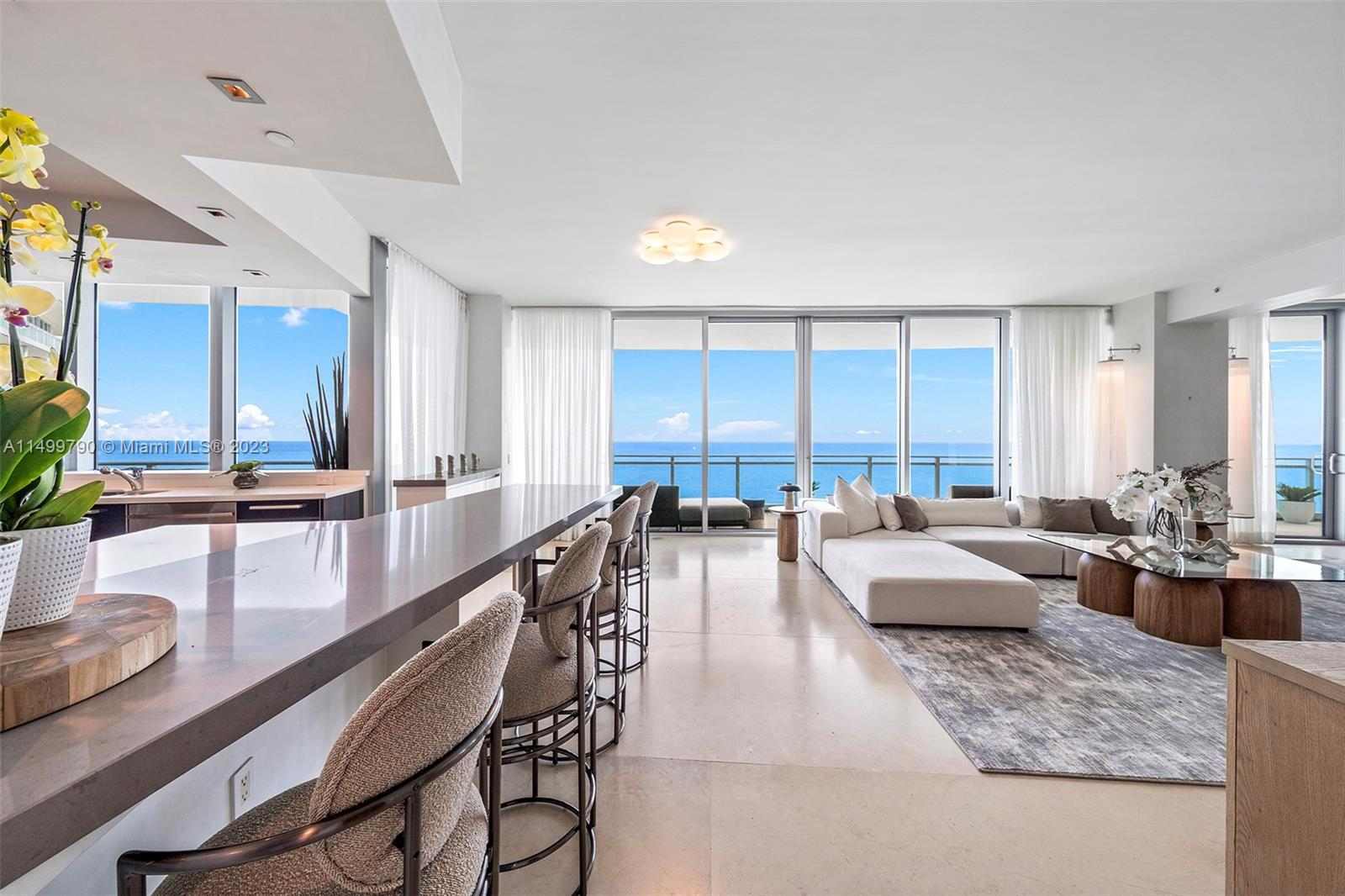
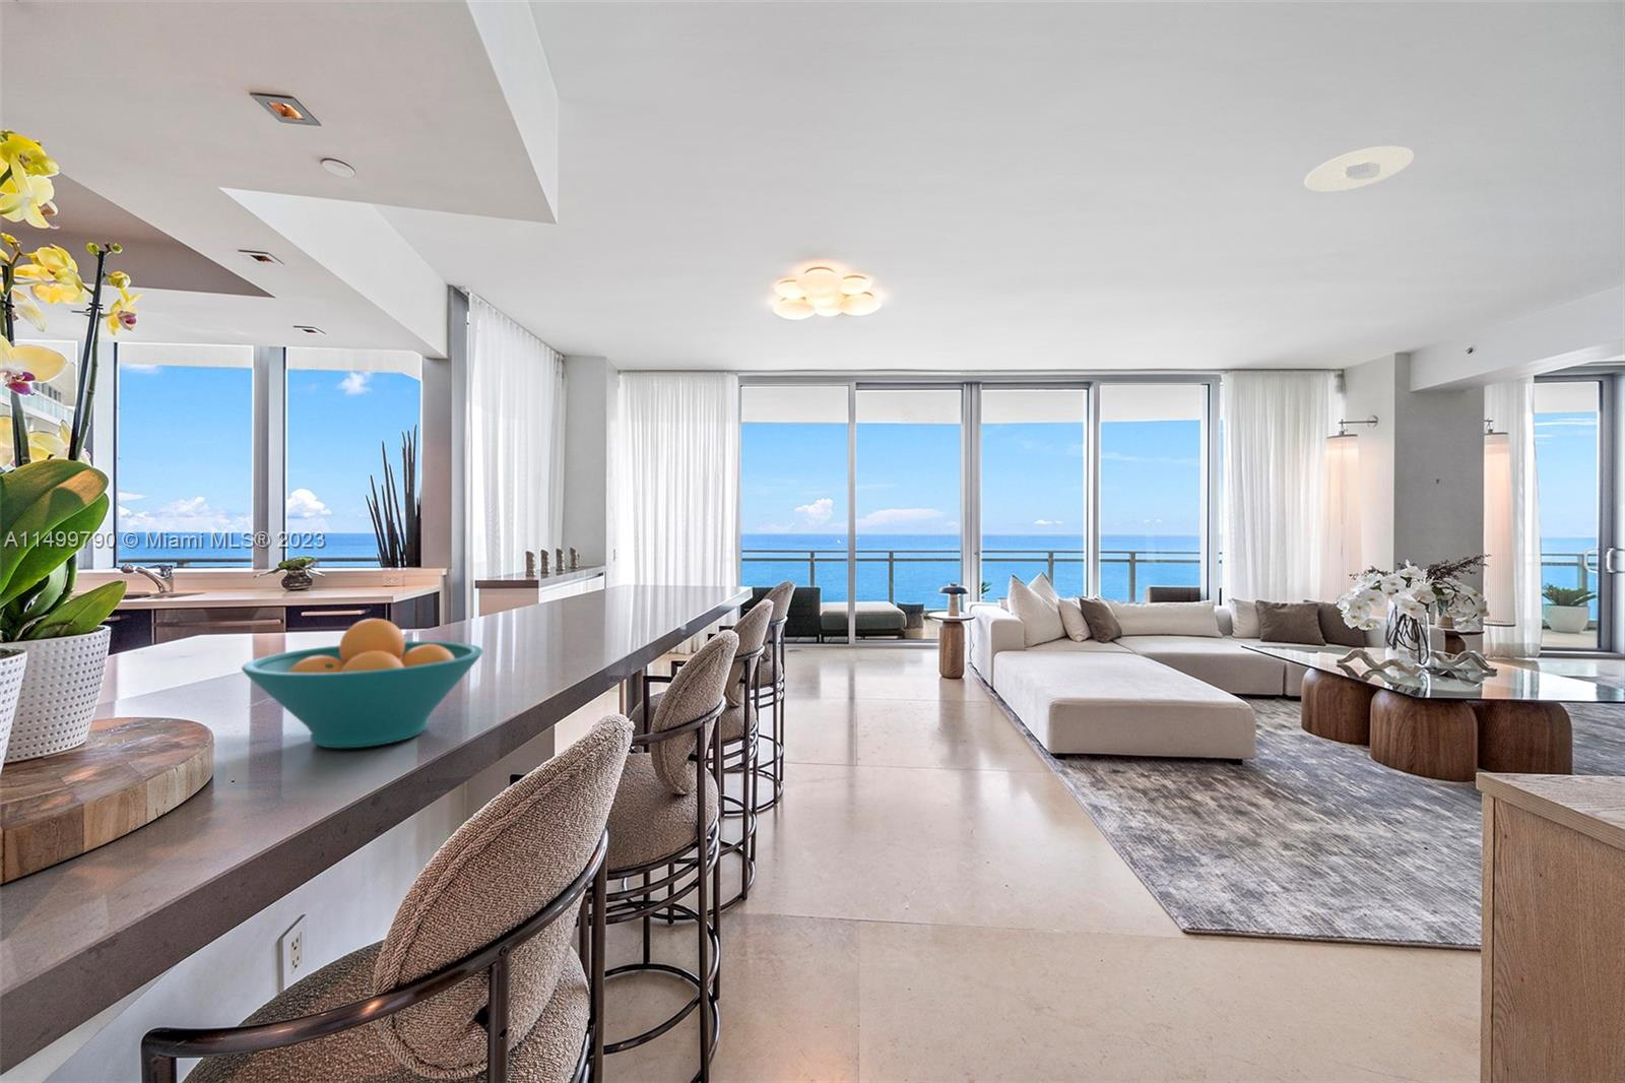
+ fruit bowl (371, 677)
+ recessed light (1357, 166)
